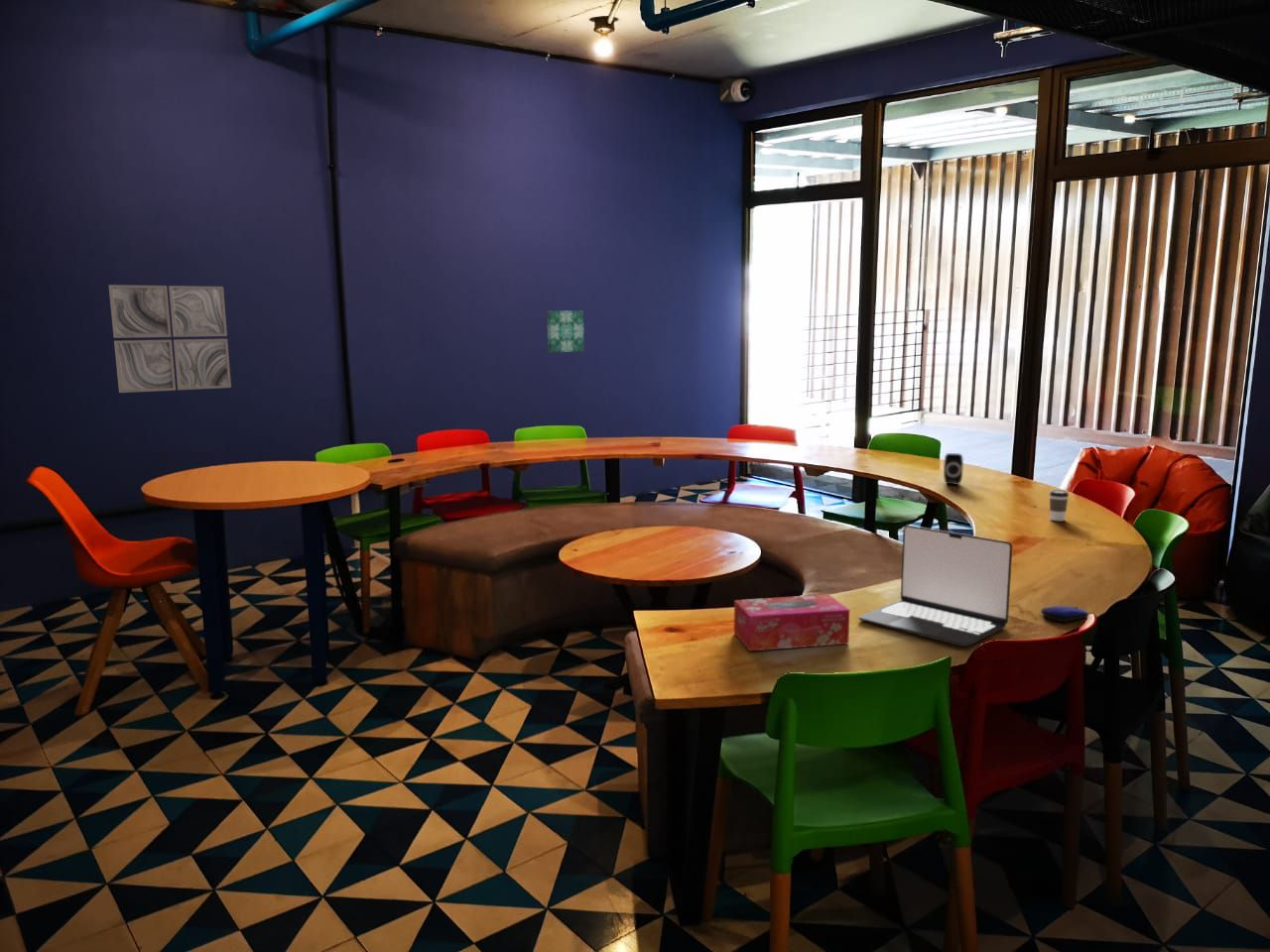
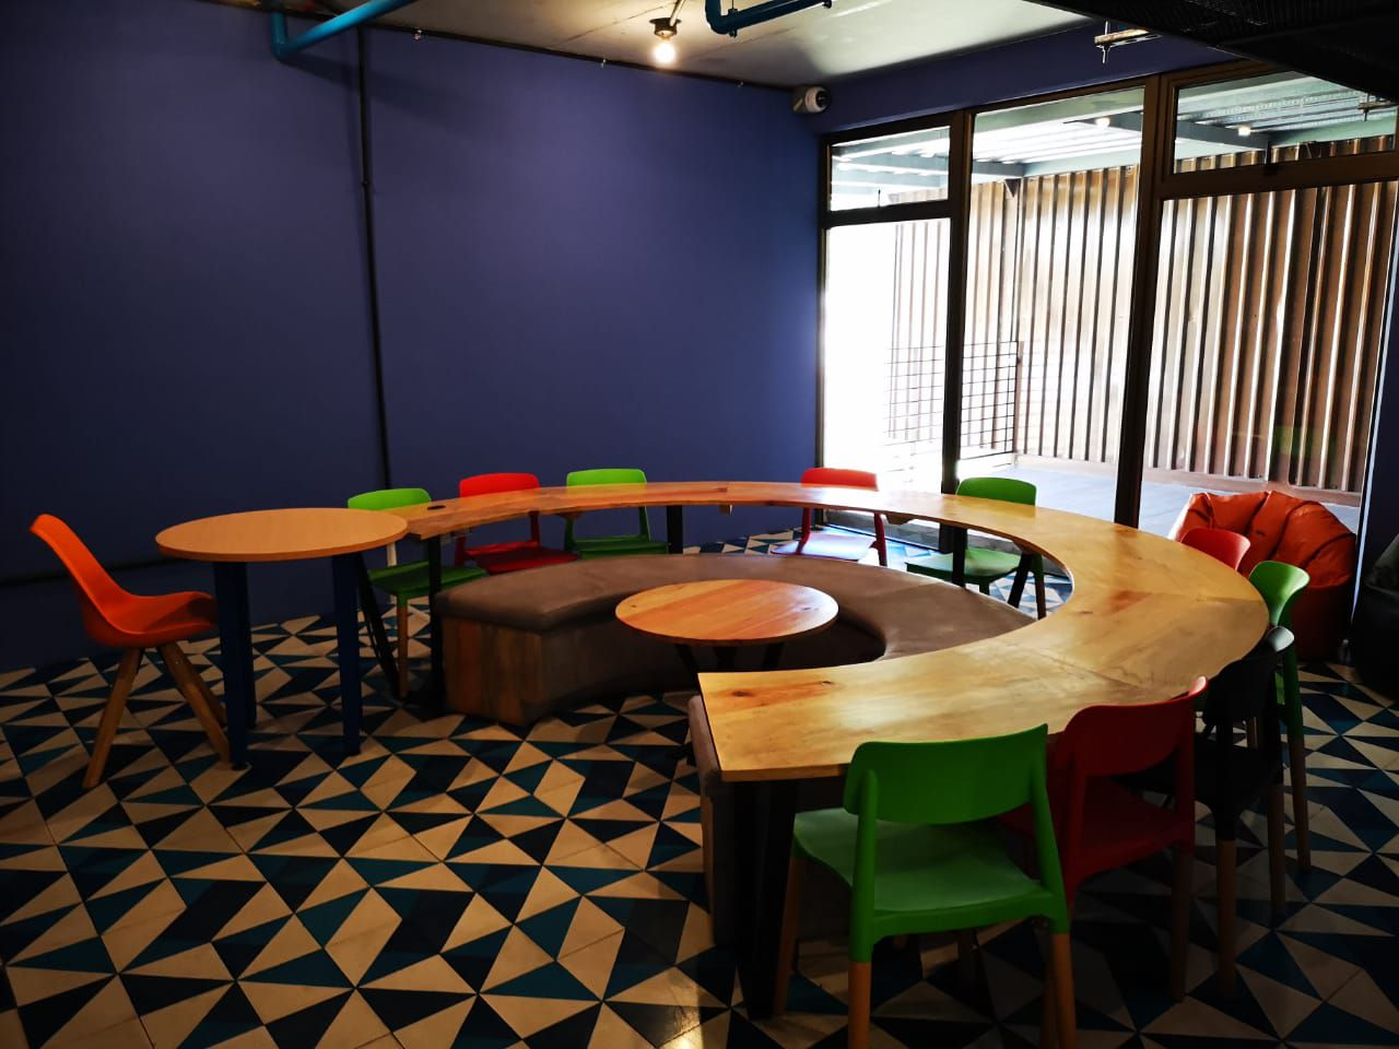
- laptop (933, 582)
- computer mouse (1065, 611)
- coffee cup (1058, 505)
- wall art (566, 331)
- wall art (174, 336)
- tissue box (790, 621)
- speaker (952, 467)
